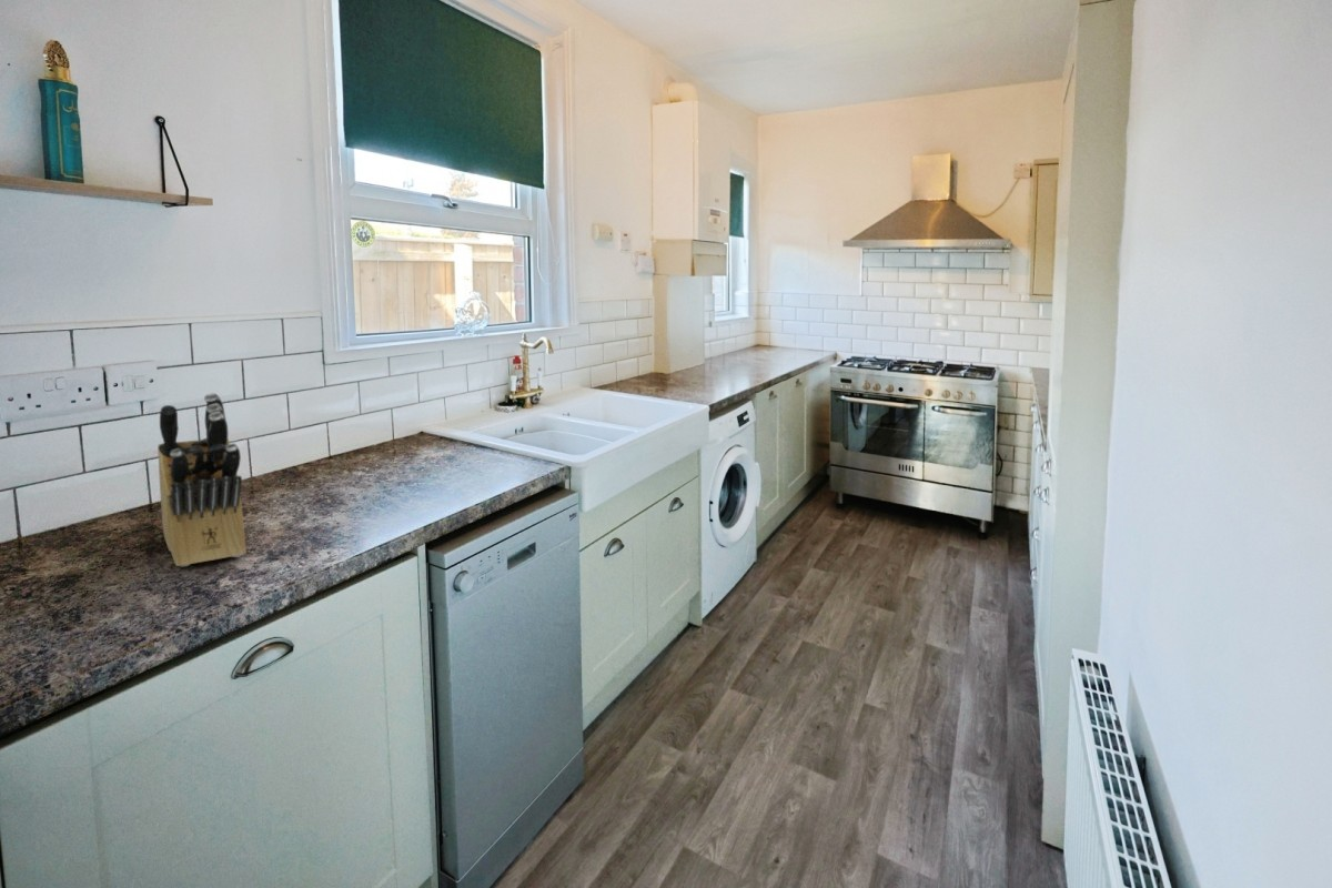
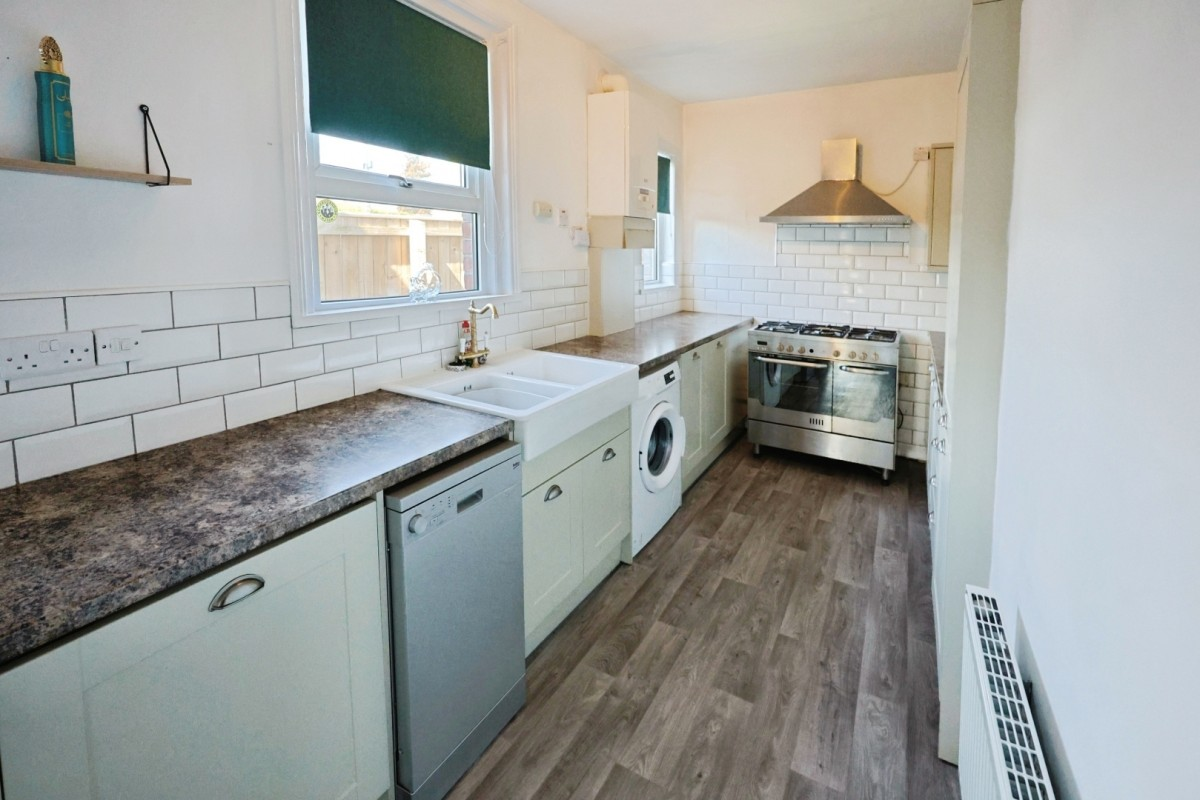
- knife block (198, 473)
